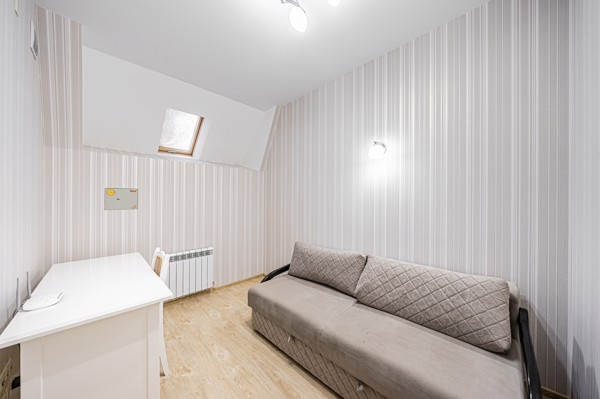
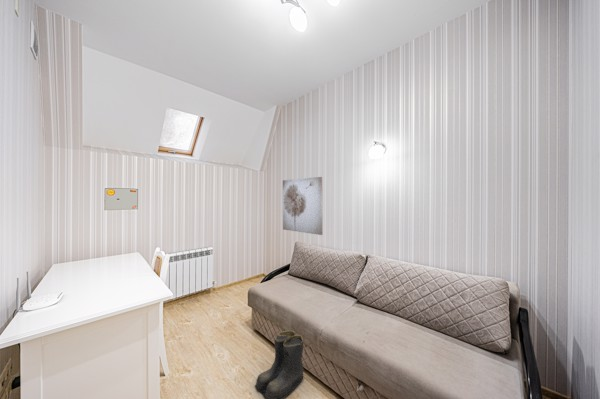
+ wall art (300, 205)
+ boots (280, 362)
